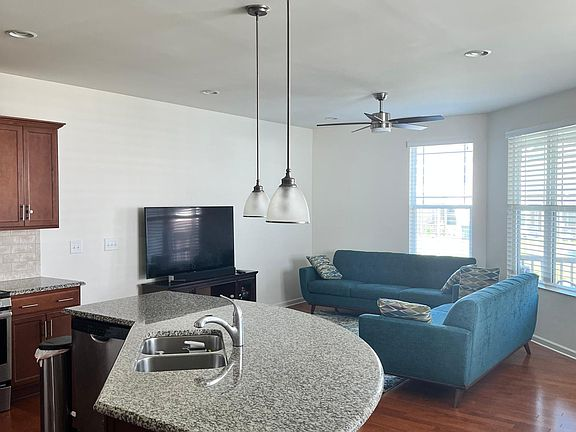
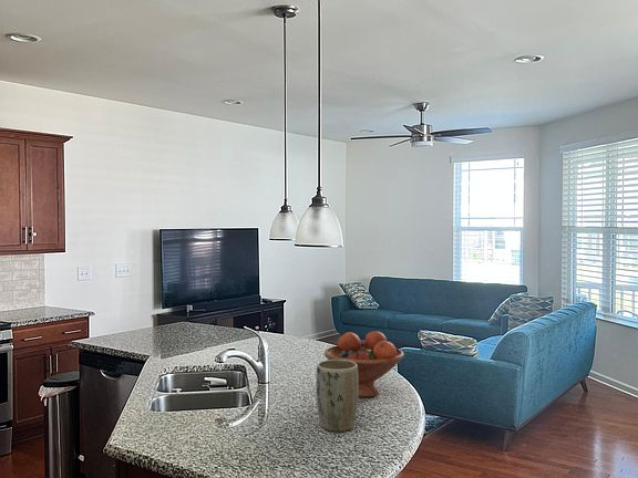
+ plant pot (337, 395)
+ fruit bowl (363, 364)
